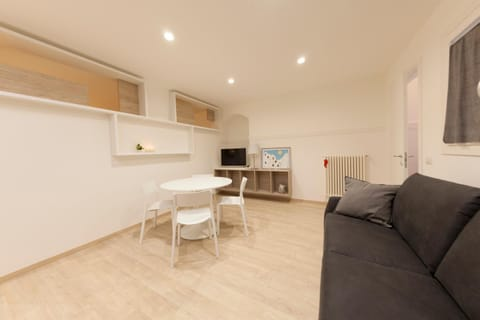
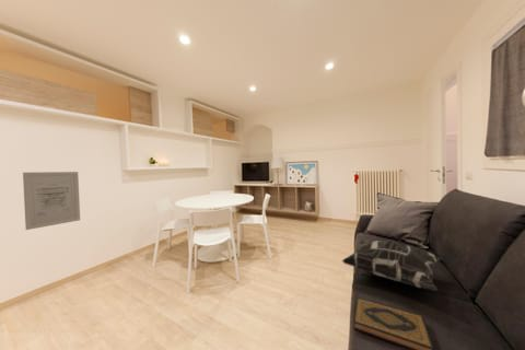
+ wall art (54, 198)
+ hardback book (388, 322)
+ decorative pillow (389, 258)
